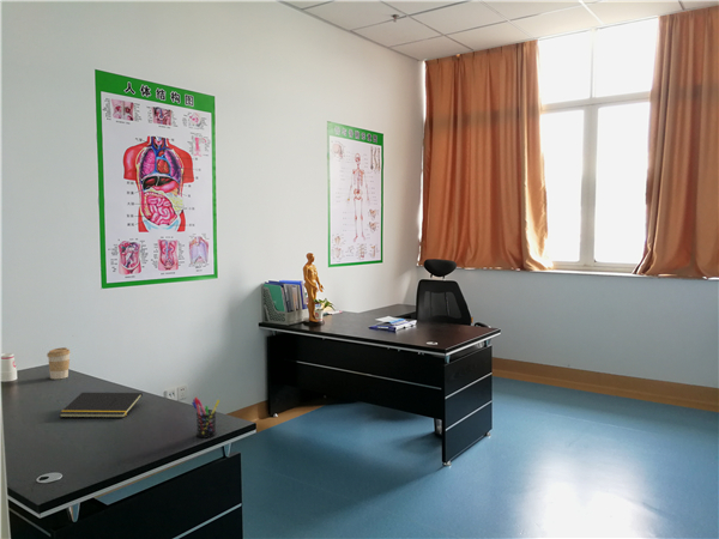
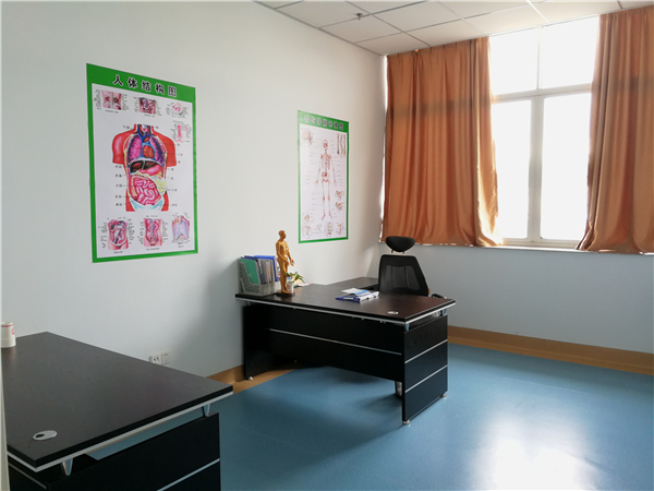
- coffee cup (59, 363)
- notepad (102, 404)
- pen holder (205, 416)
